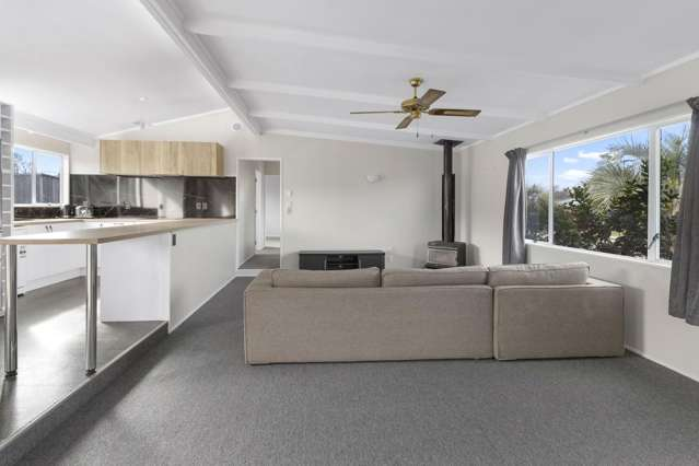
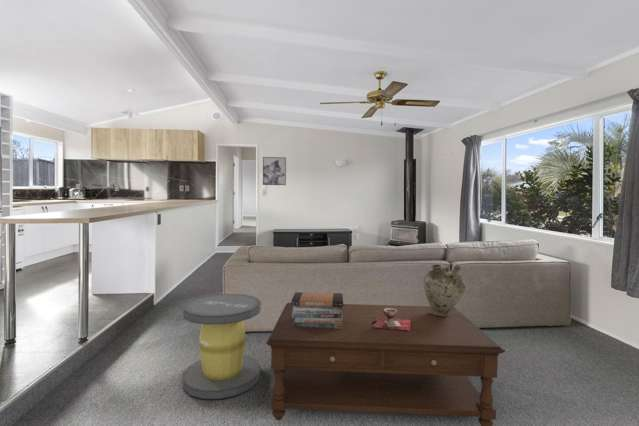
+ book stack (317, 309)
+ stool (222, 341)
+ wall art (274, 171)
+ coffee table (375, 356)
+ vase (443, 289)
+ decorative bowl (391, 317)
